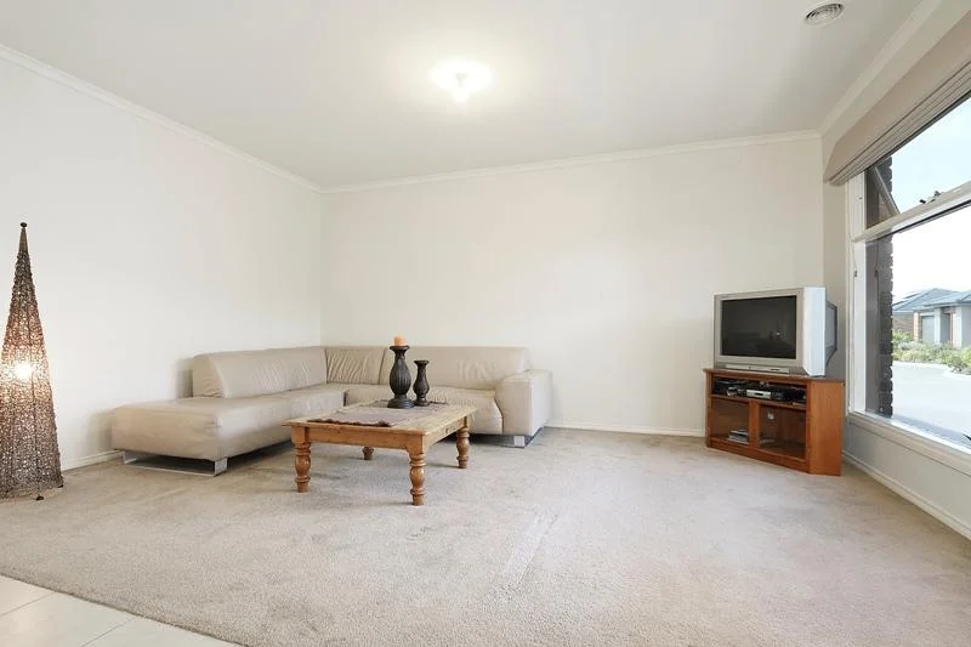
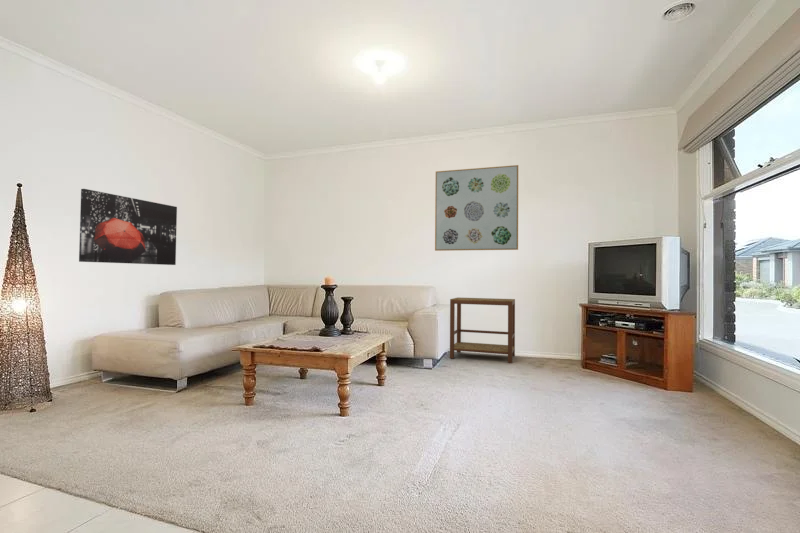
+ wall art (133, 231)
+ side table (481, 330)
+ wall art (475, 209)
